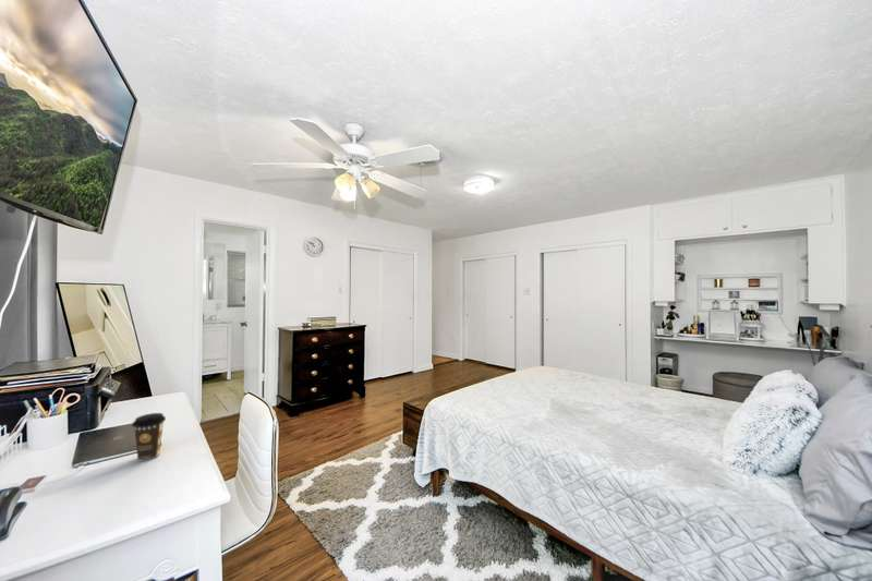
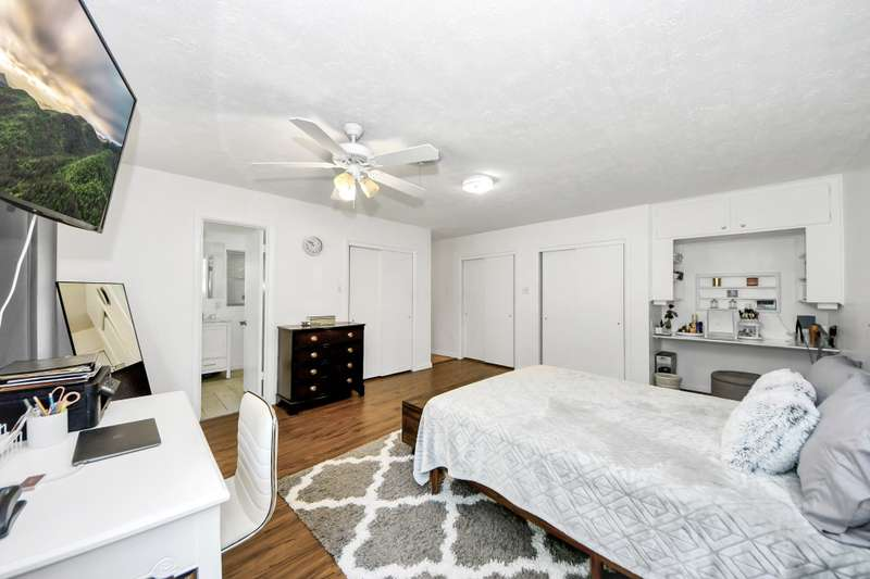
- coffee cup (148, 436)
